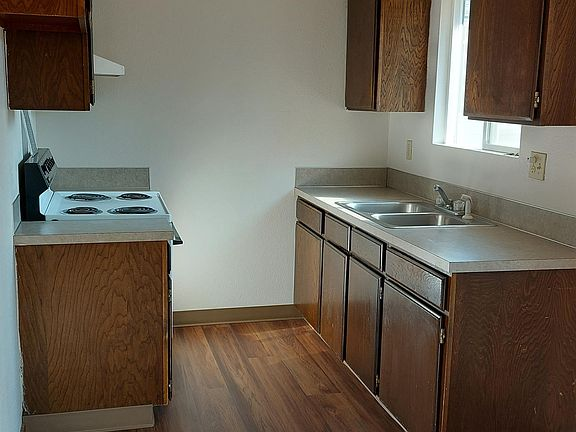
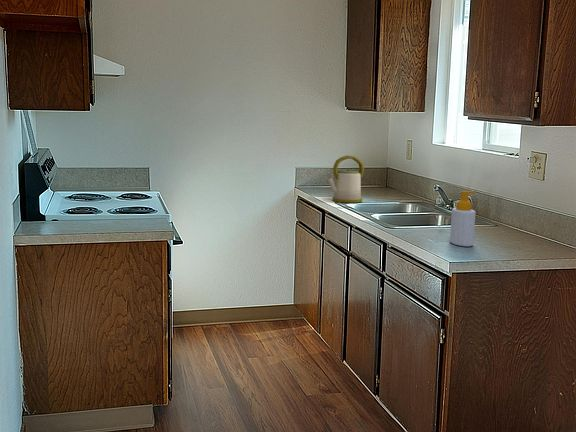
+ soap bottle (463, 217)
+ kettle (345, 178)
